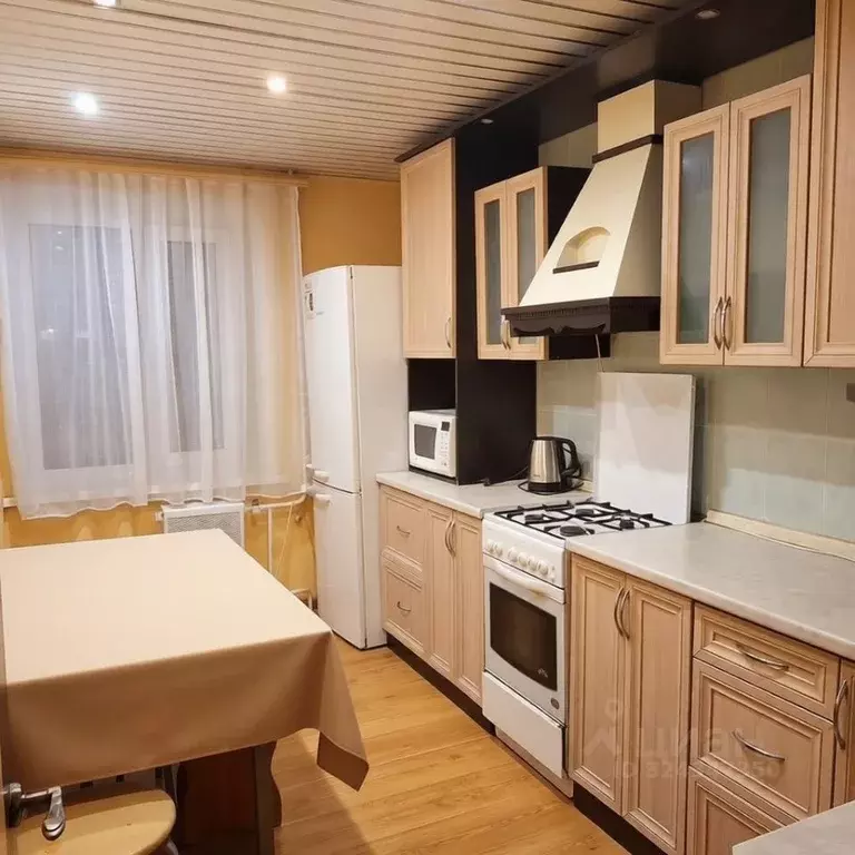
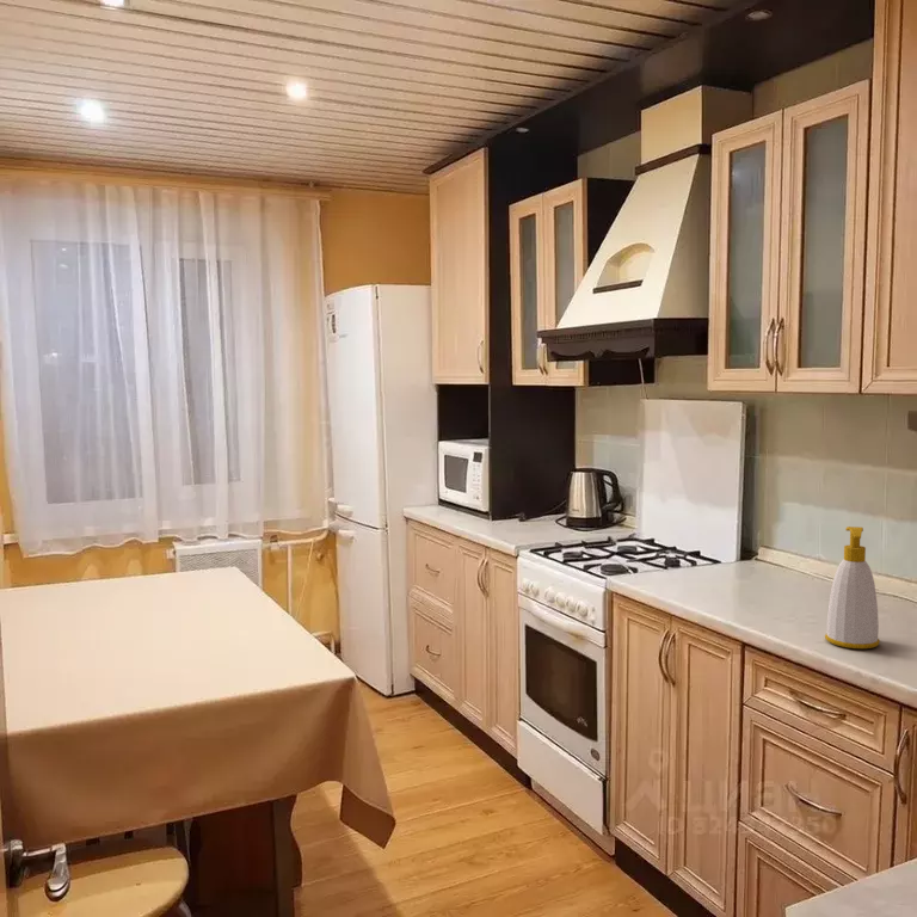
+ soap bottle (854, 584)
